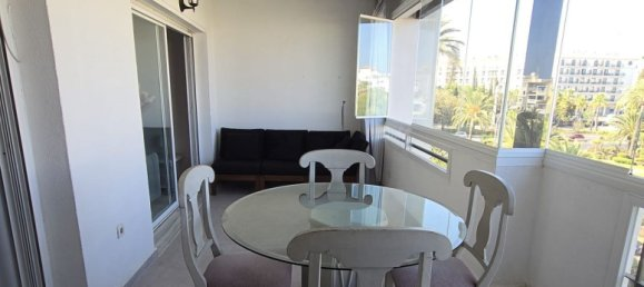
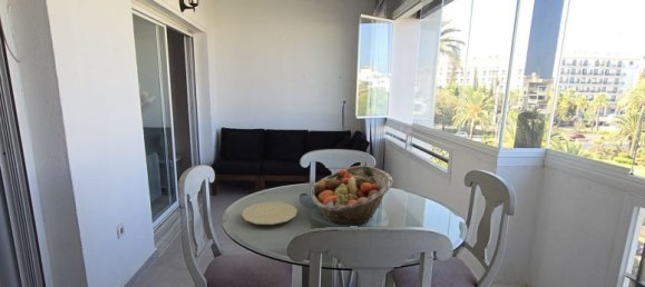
+ fruit basket (350, 191)
+ plate (270, 214)
